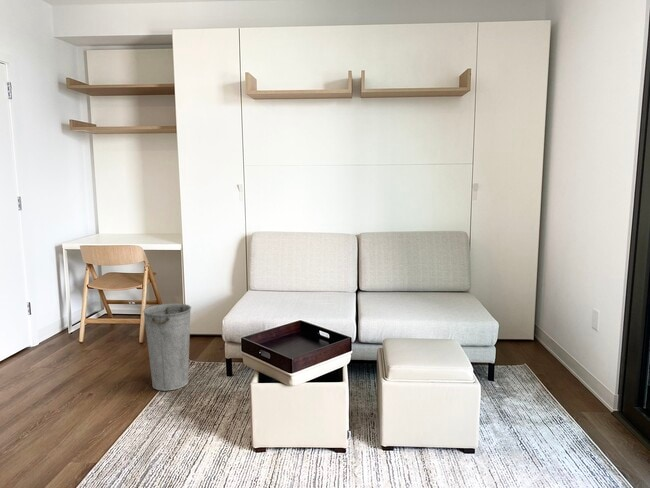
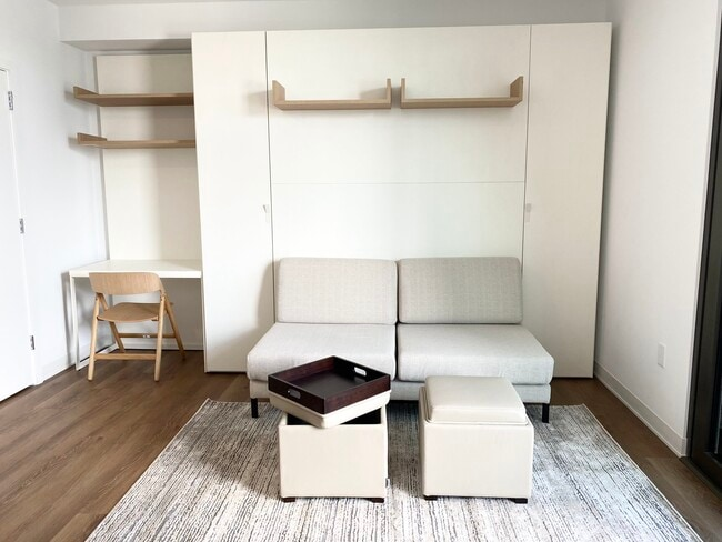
- bucket (169, 346)
